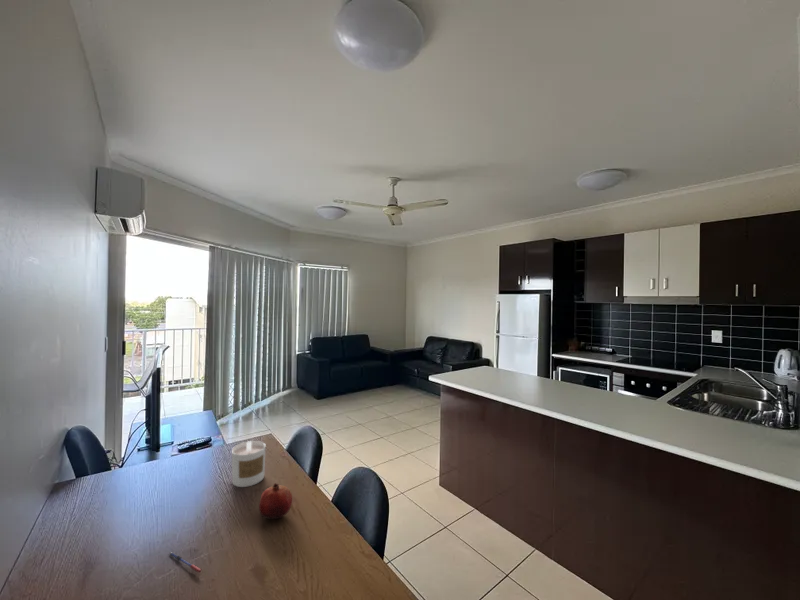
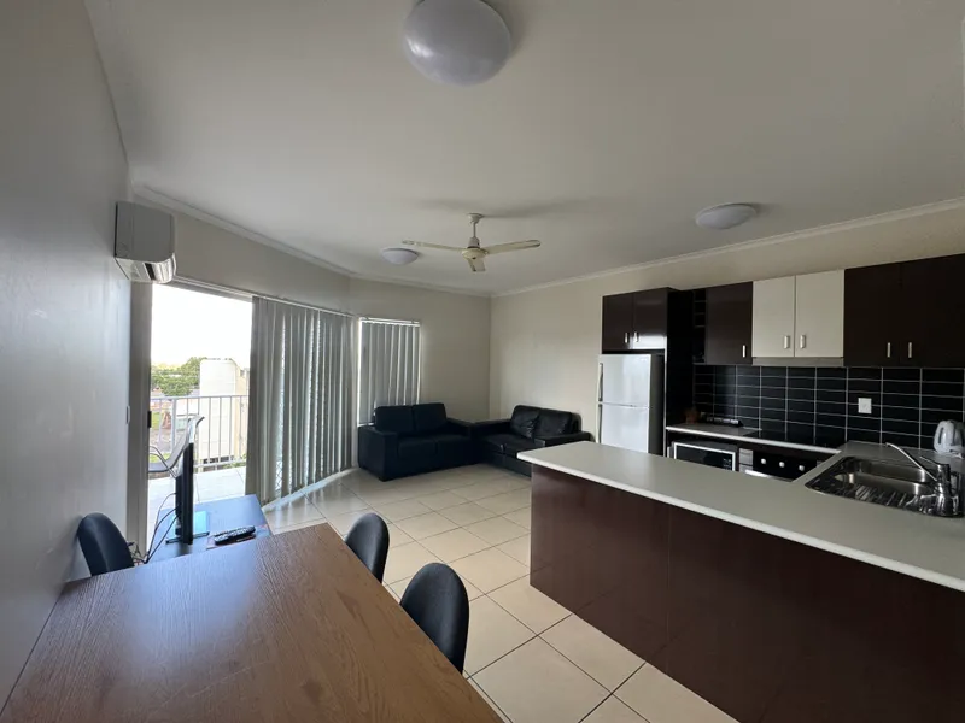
- fruit (275, 500)
- pen (184, 561)
- candle (248, 460)
